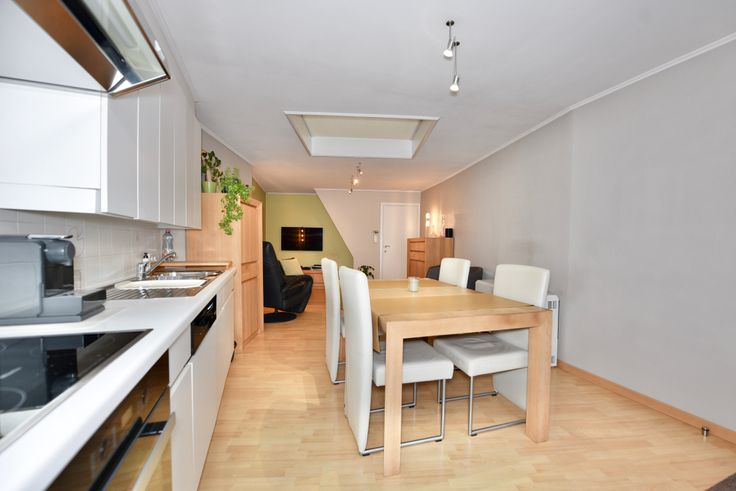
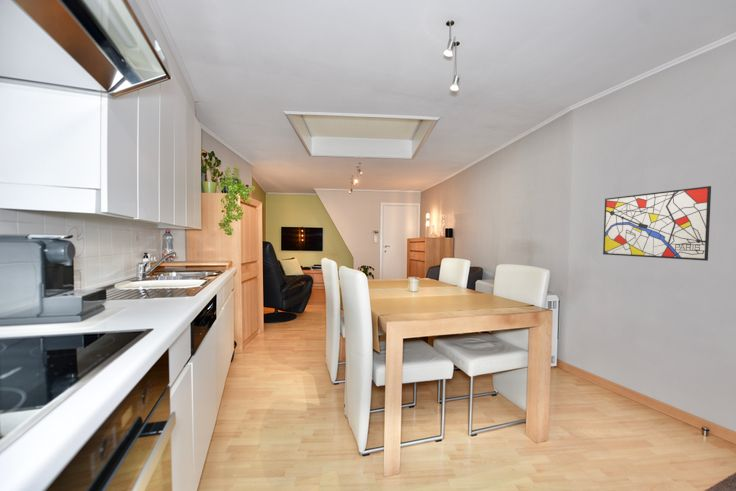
+ wall art (649, 225)
